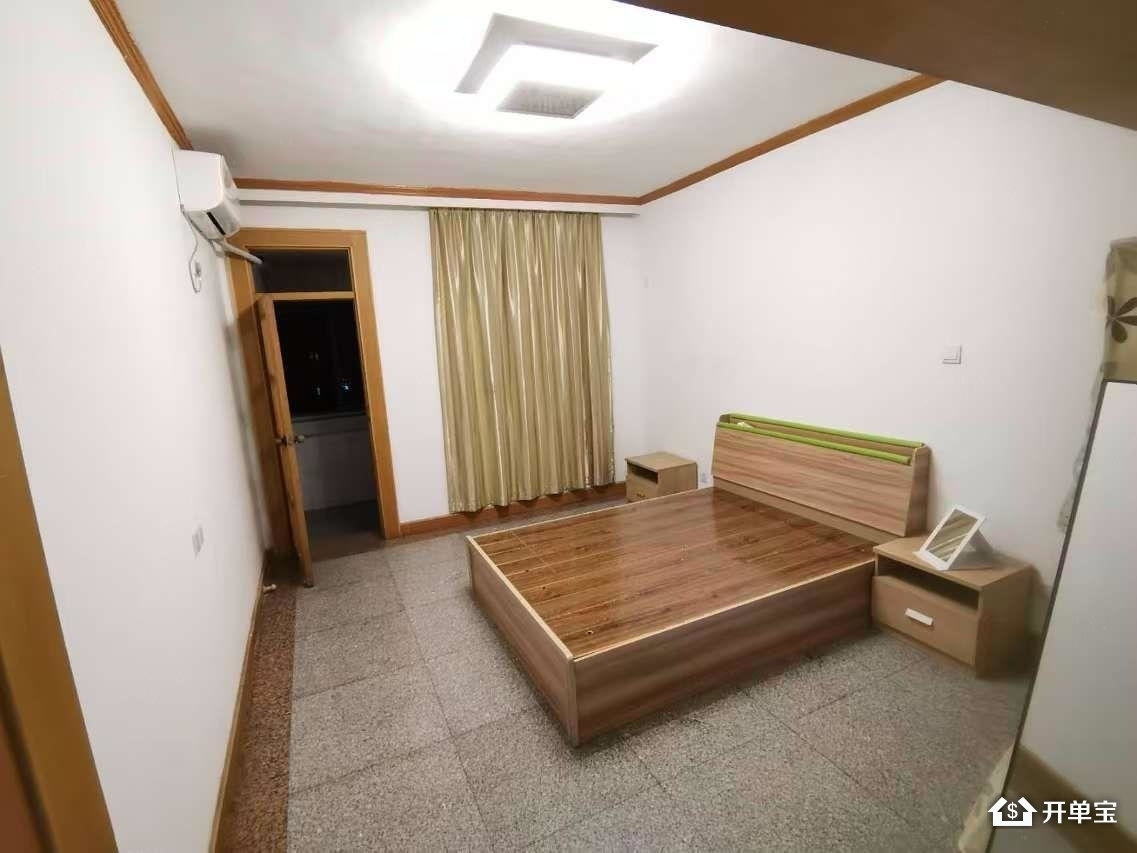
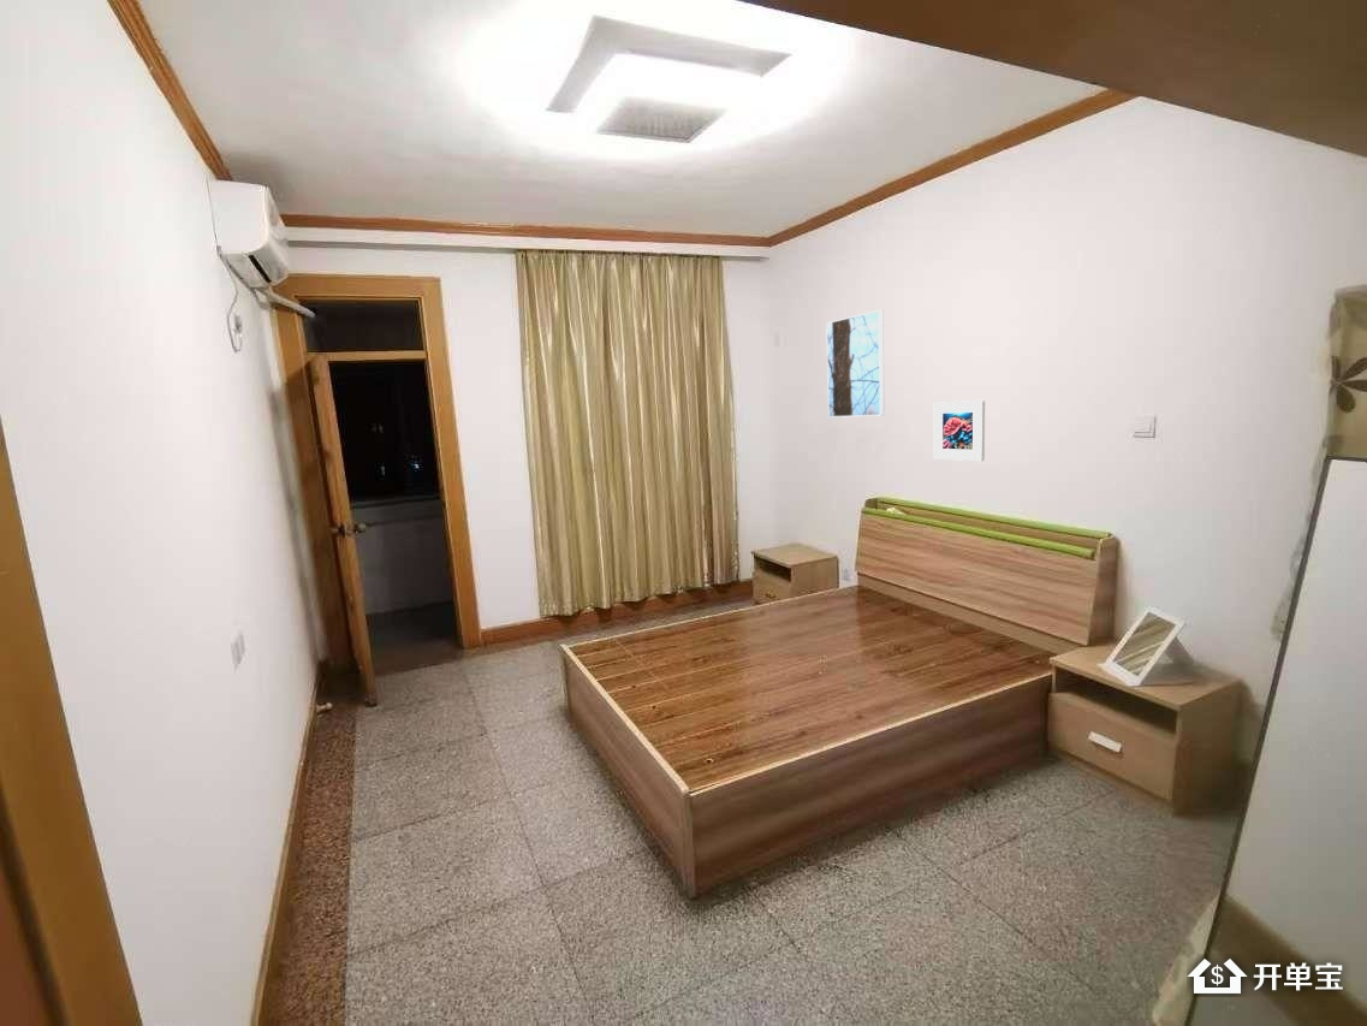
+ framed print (854, 367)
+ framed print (957, 431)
